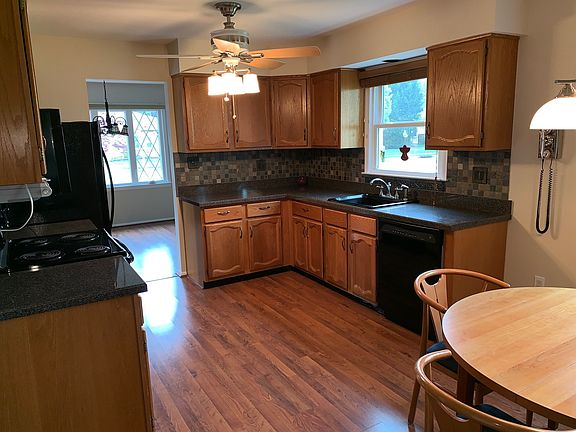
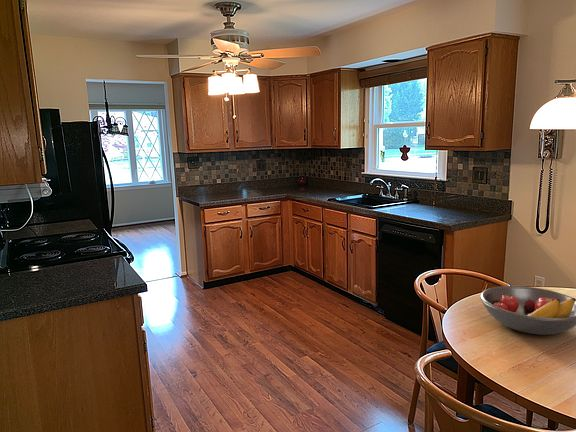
+ fruit bowl (530, 310)
